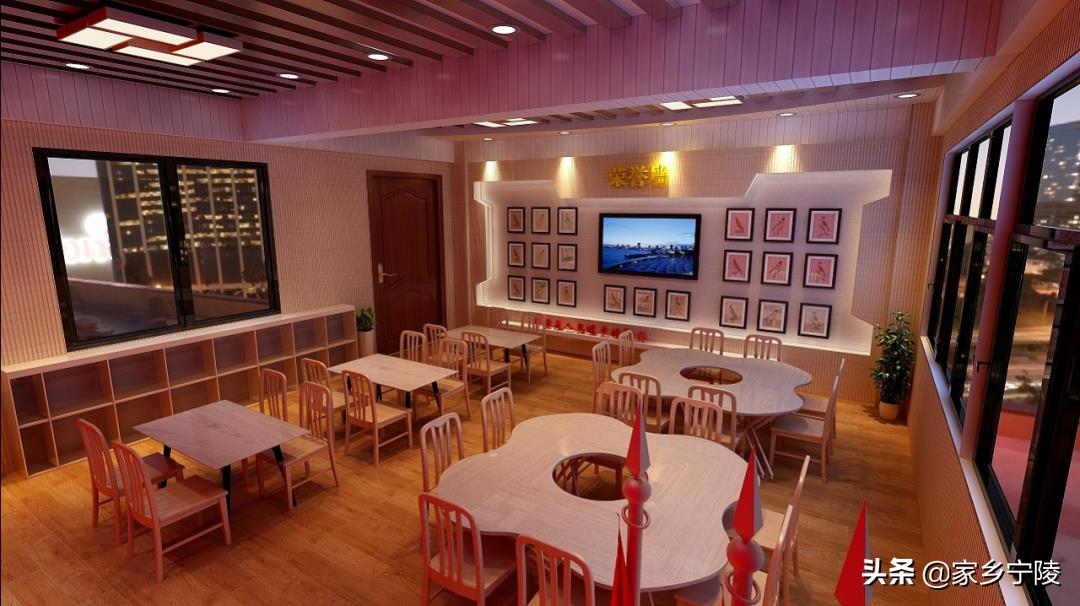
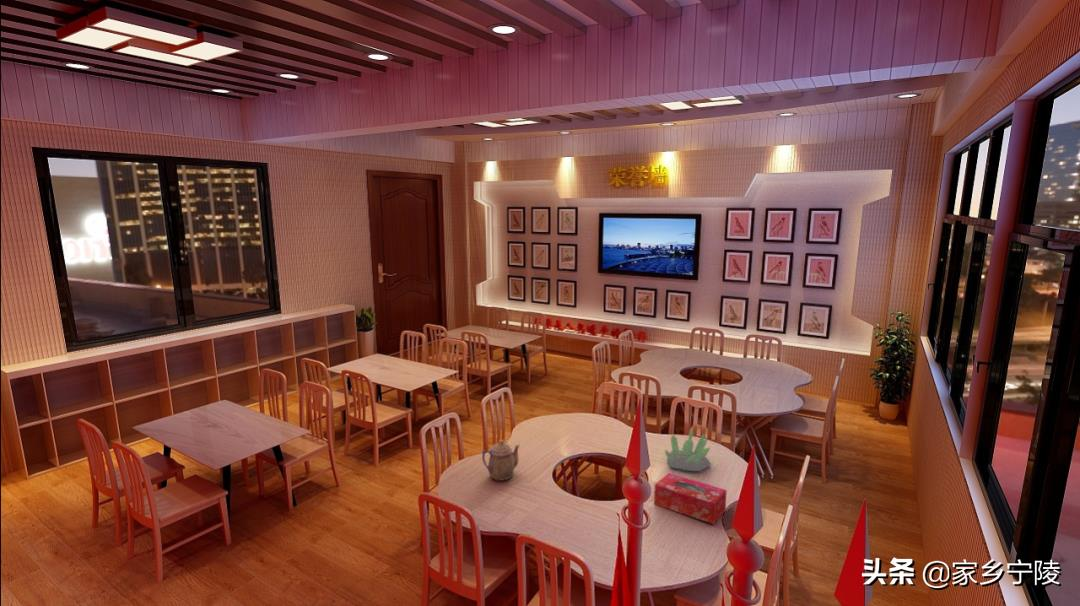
+ succulent plant (688, 450)
+ tissue box (689, 497)
+ teapot (501, 458)
